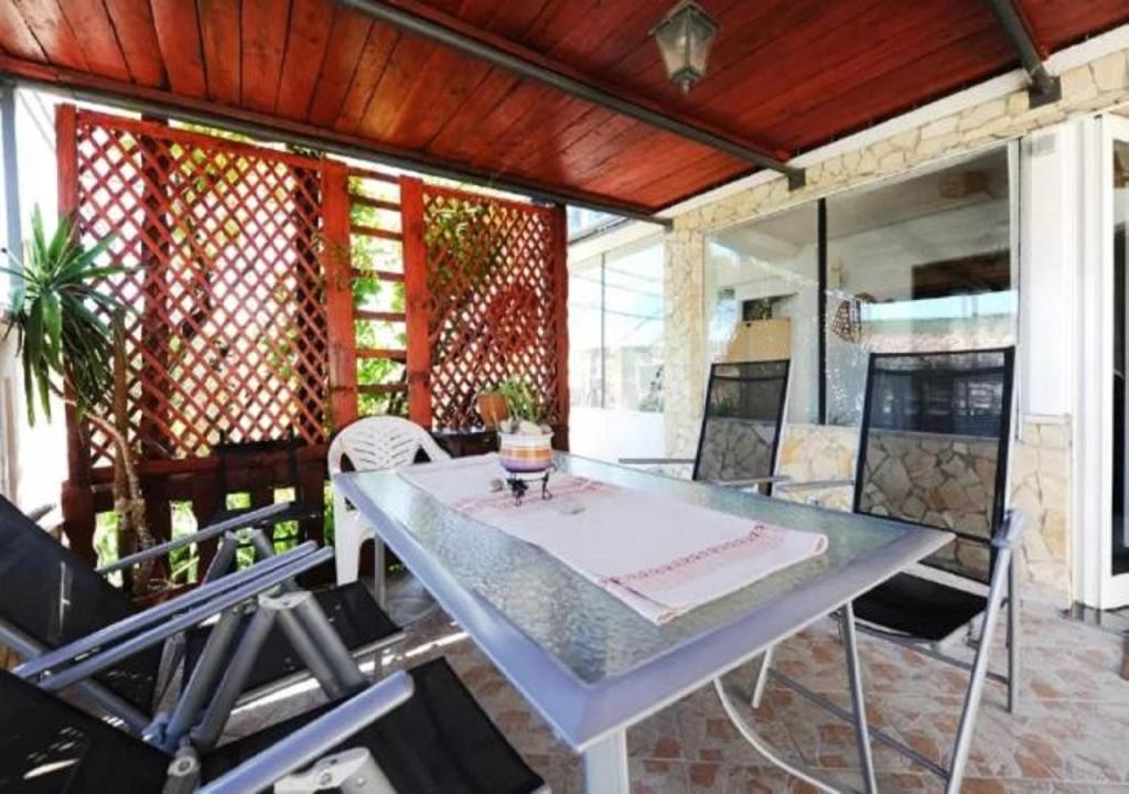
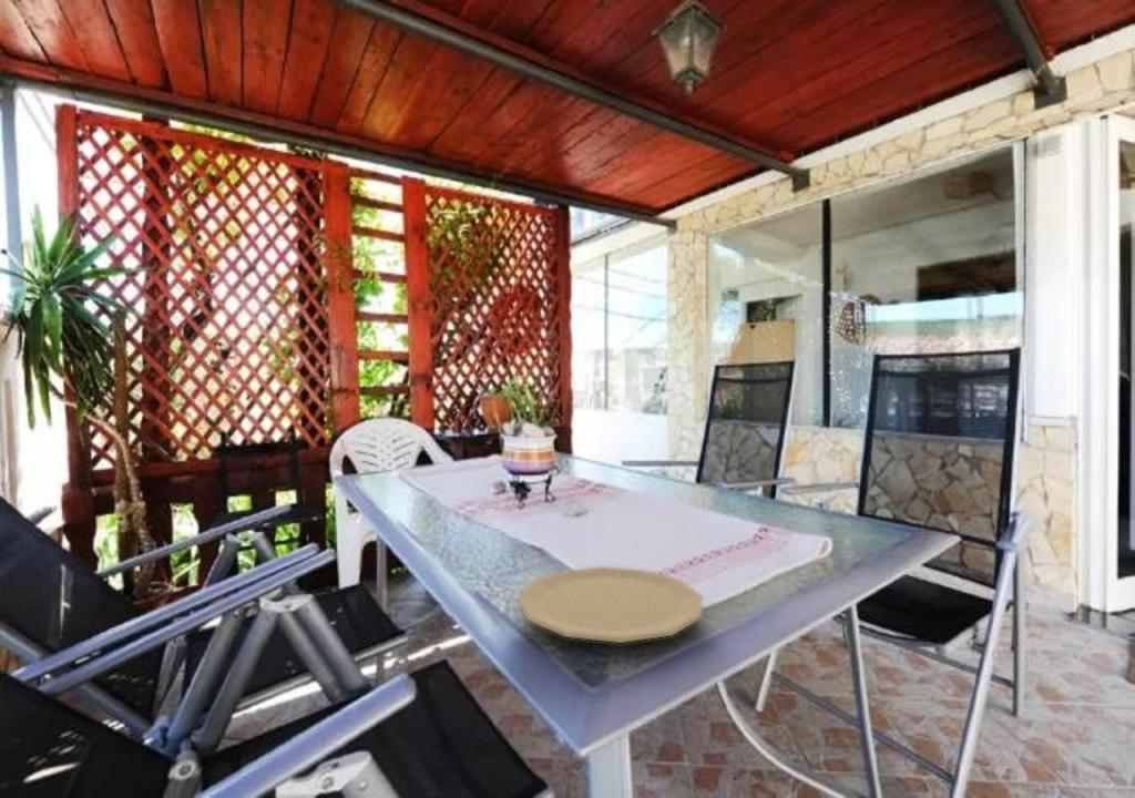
+ plate (610, 606)
